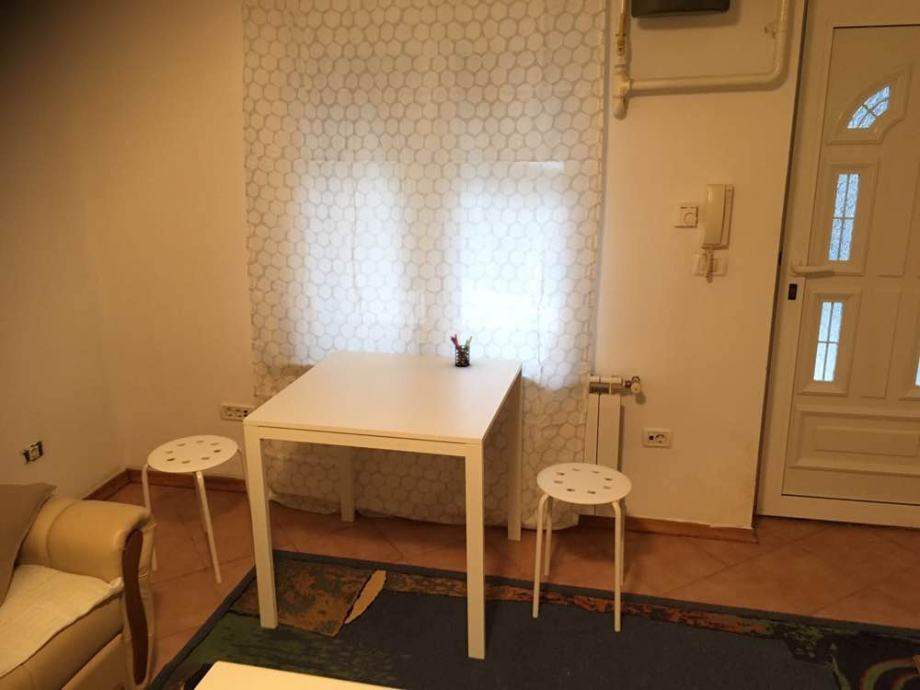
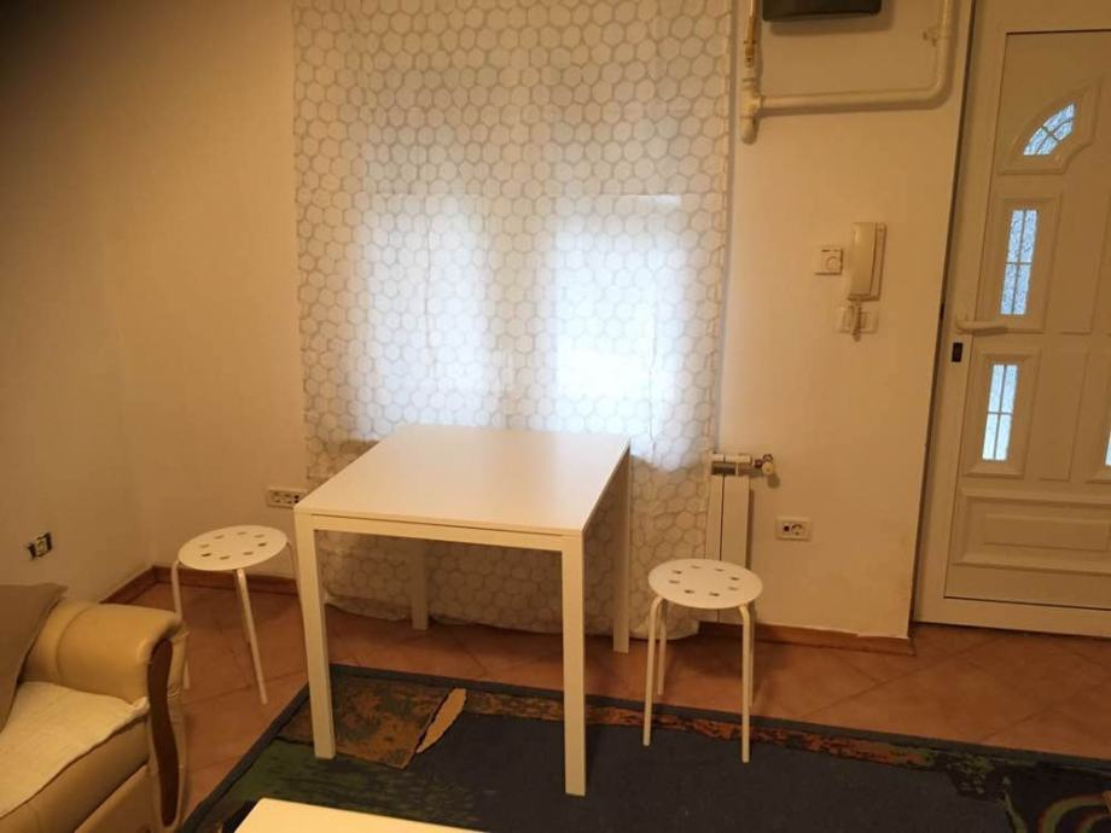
- pen holder (462, 349)
